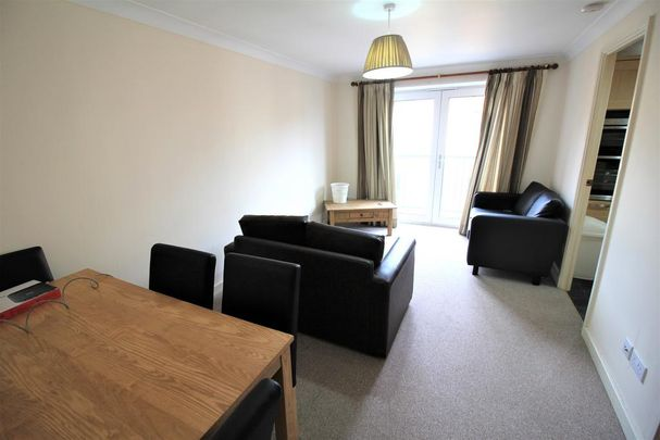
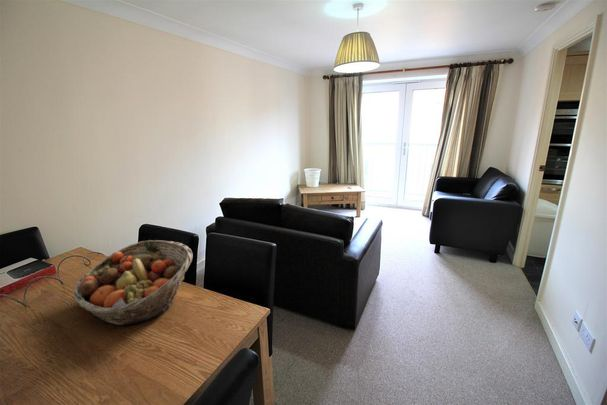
+ fruit basket (137, 278)
